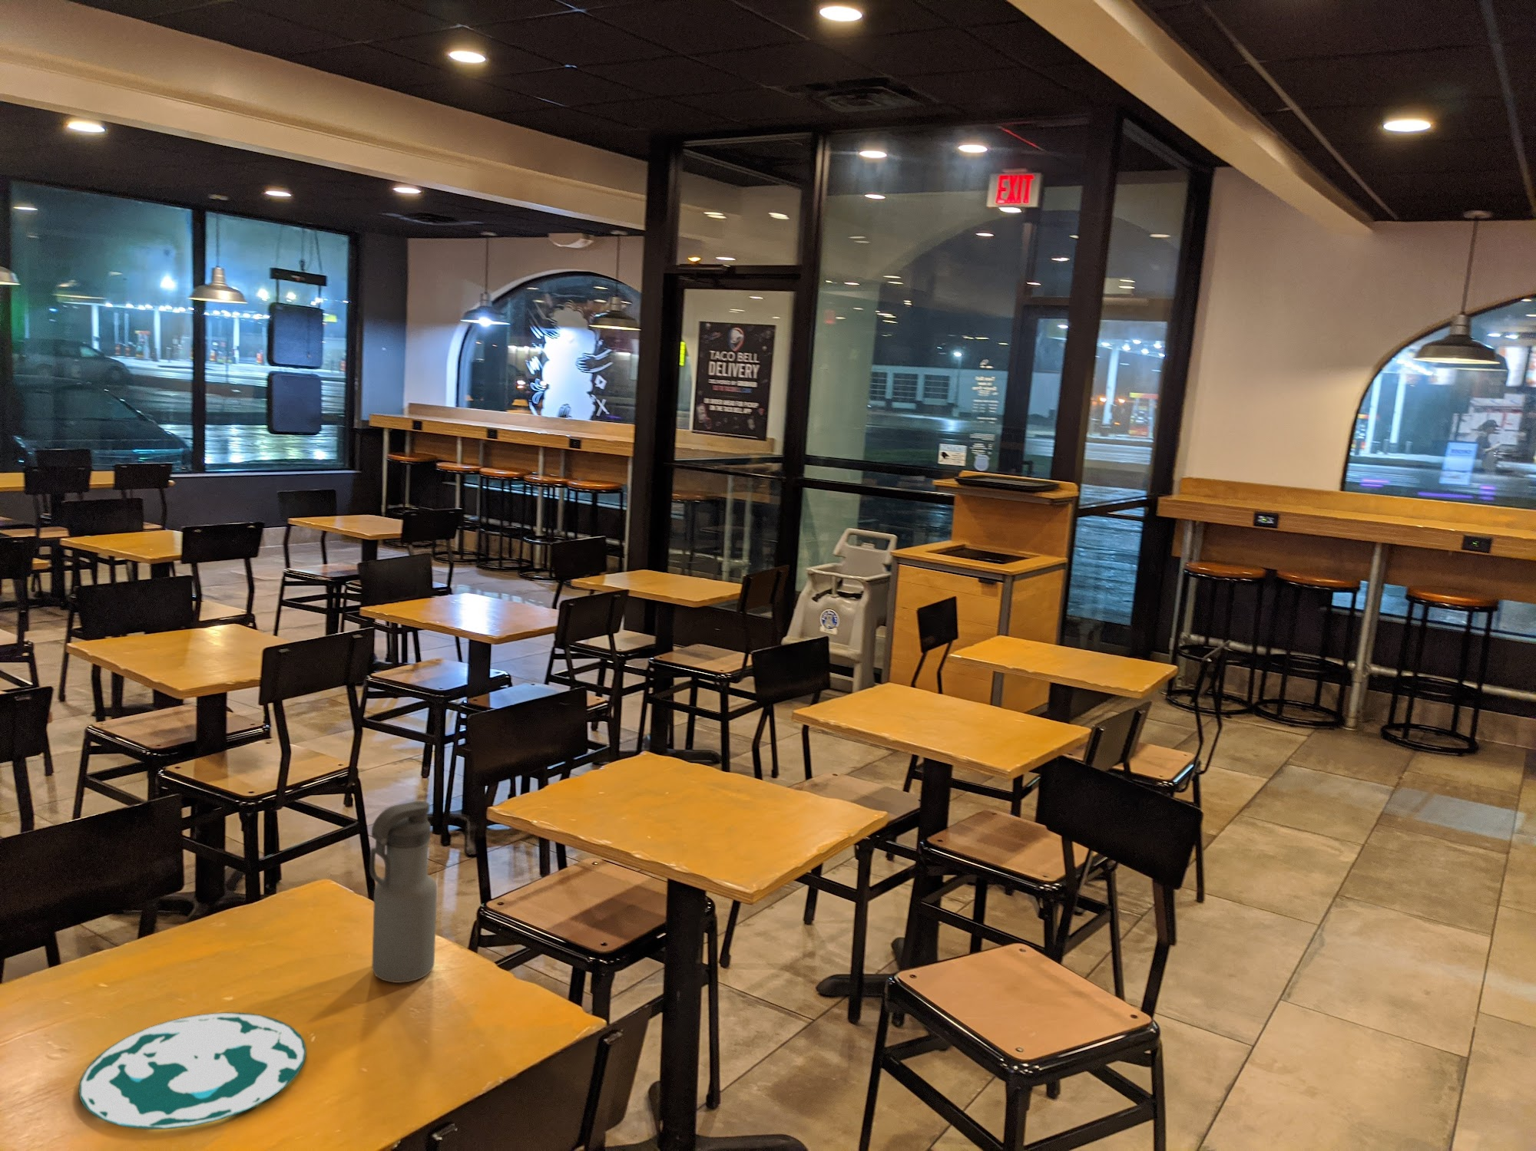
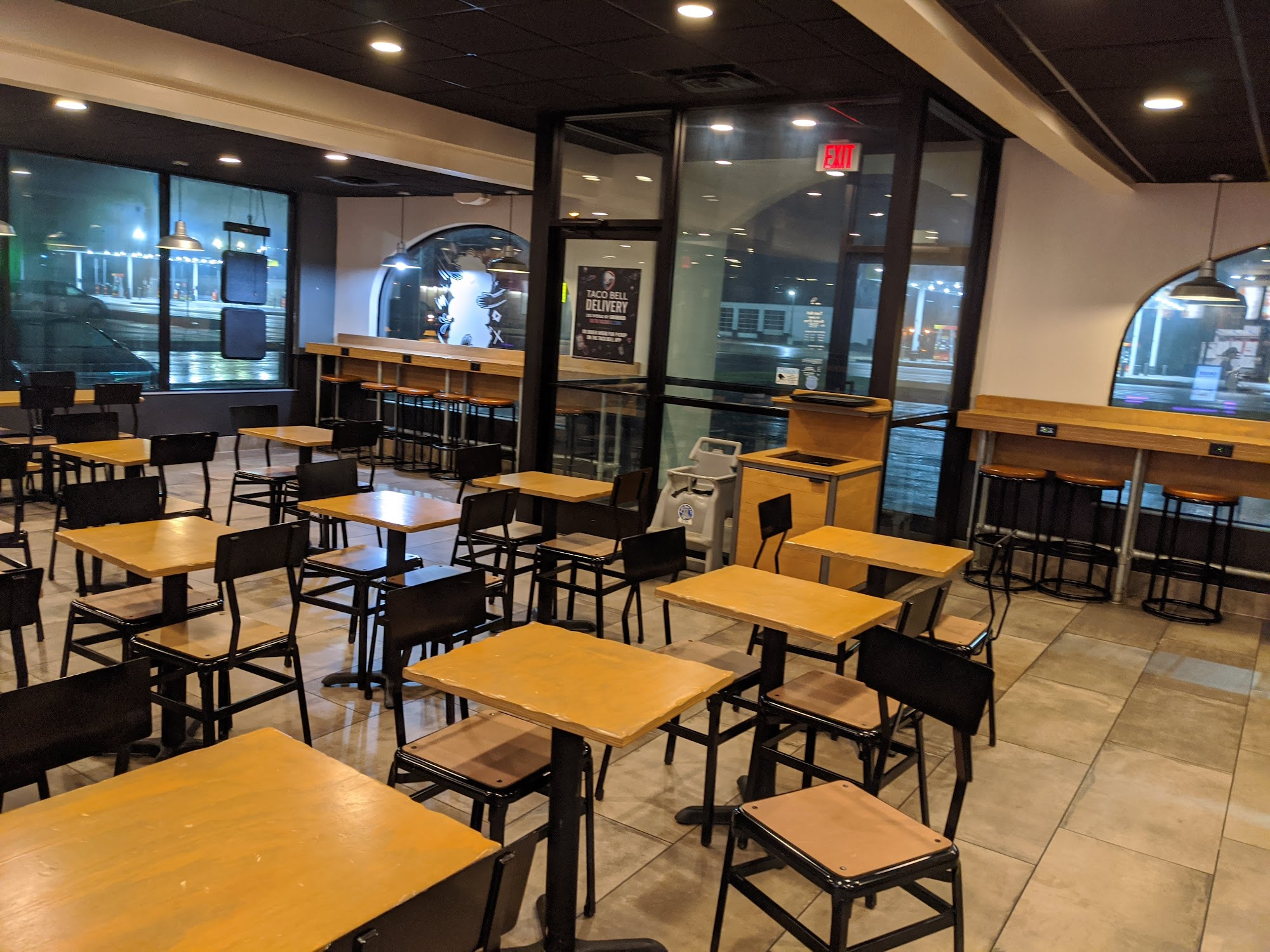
- water bottle (404, 890)
- plate (197, 1058)
